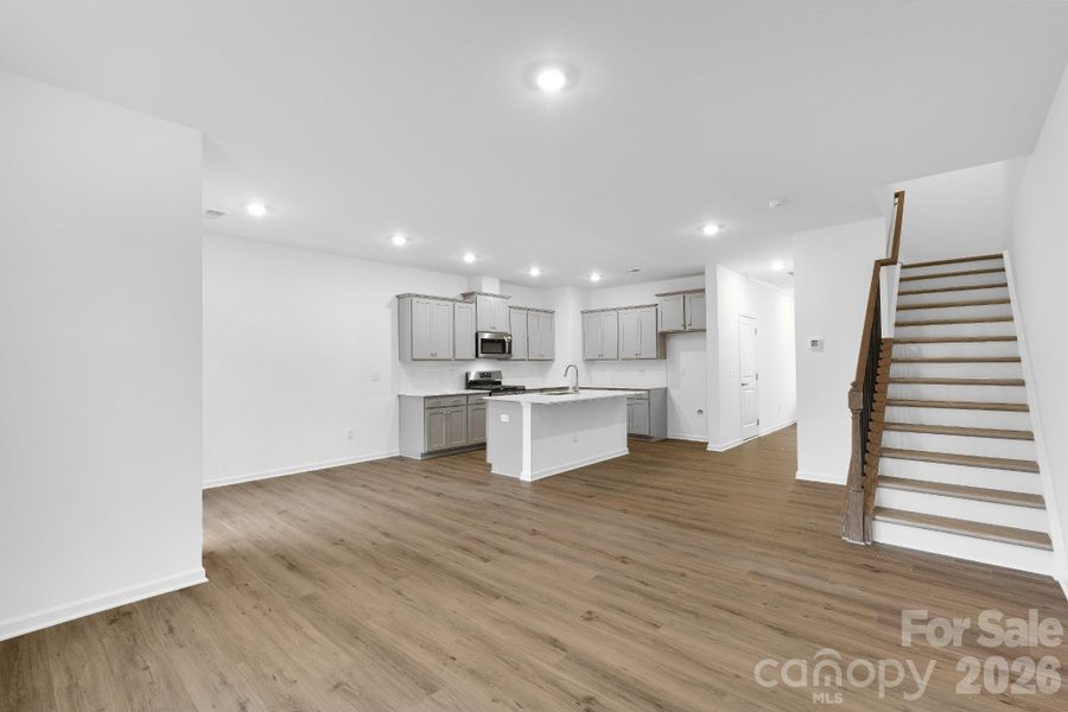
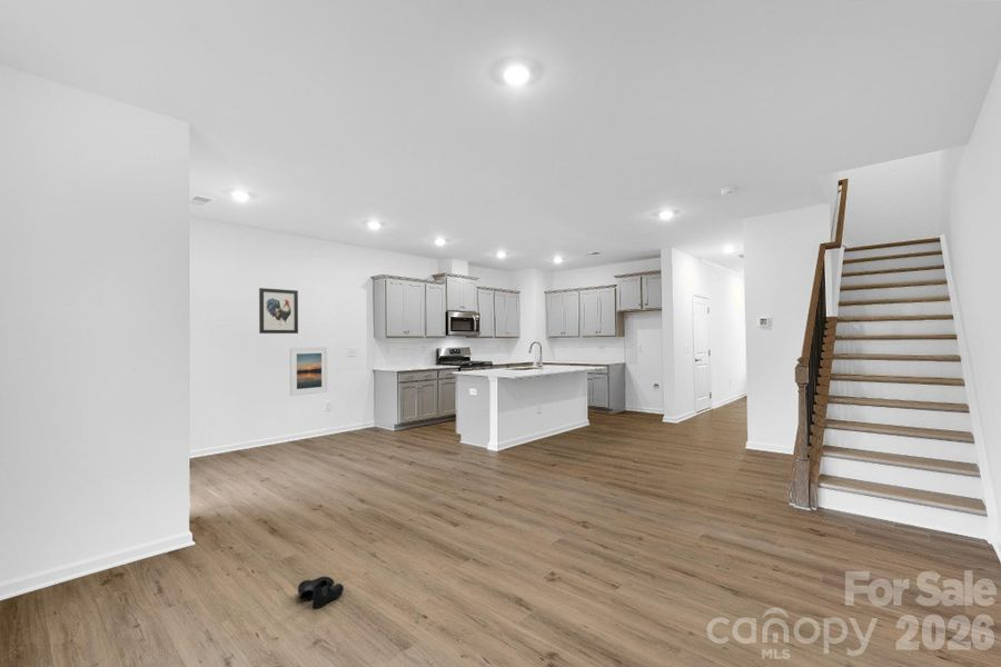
+ boots (317, 584)
+ wall art (279, 311)
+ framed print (309, 370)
